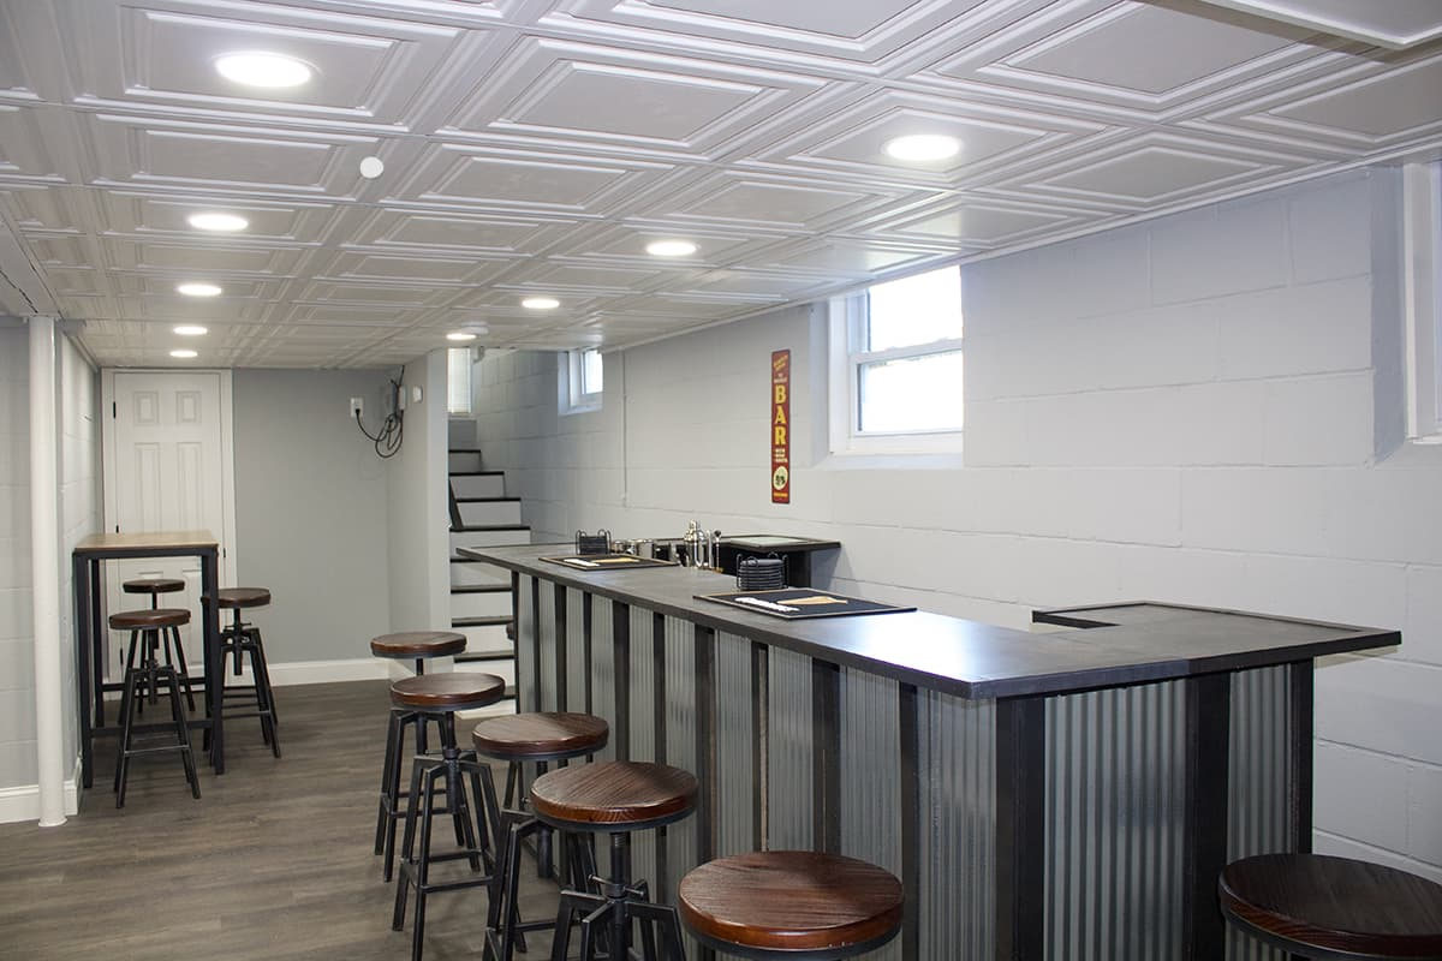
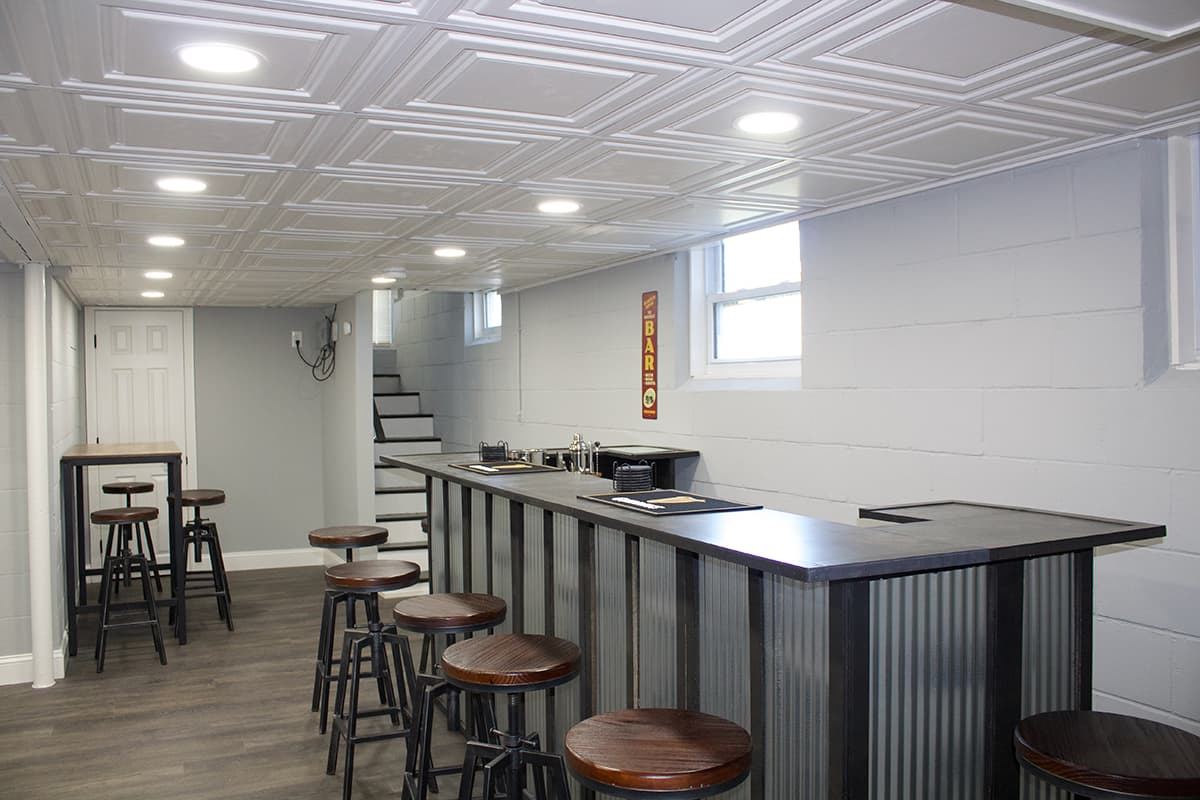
- smoke detector (371, 169)
